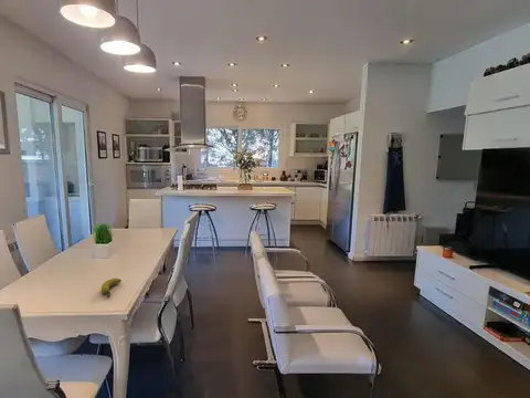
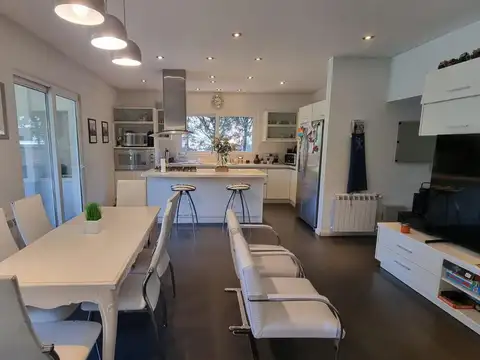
- banana (109, 285)
